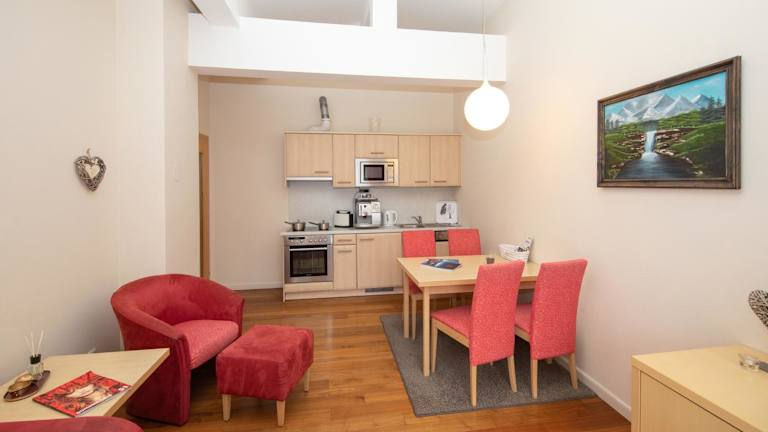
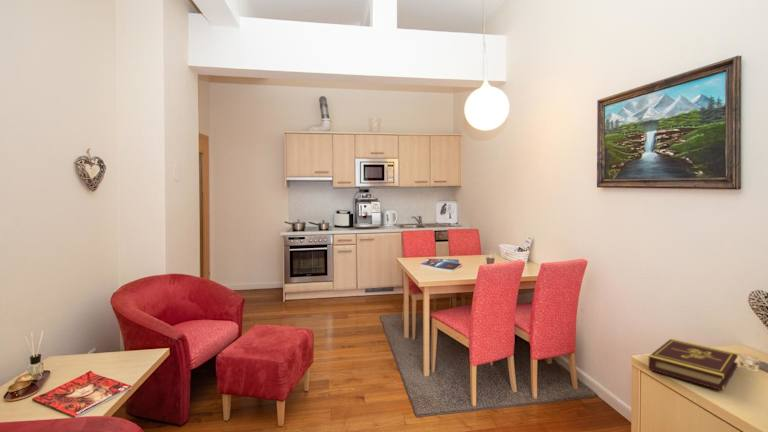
+ book (693, 361)
